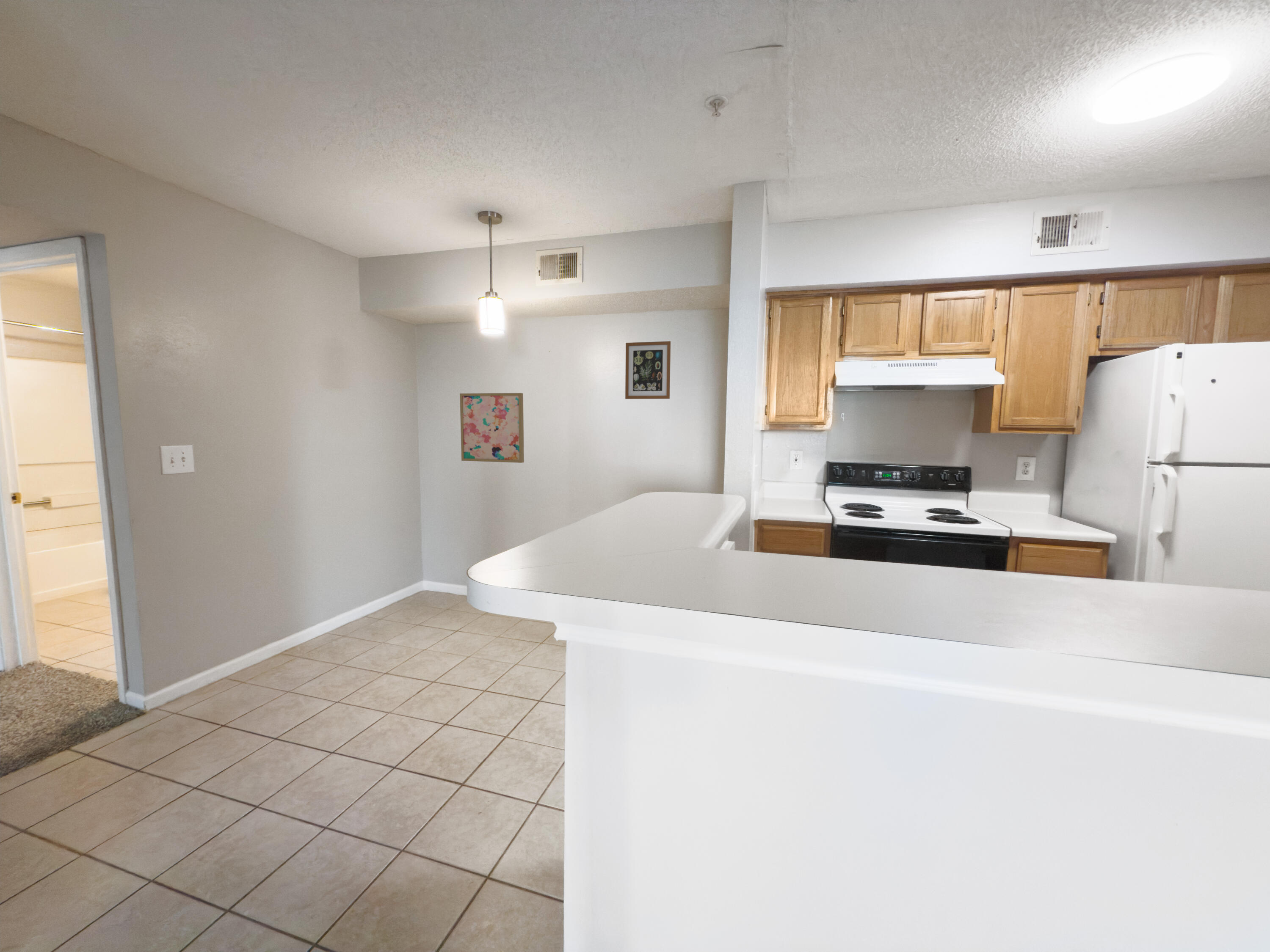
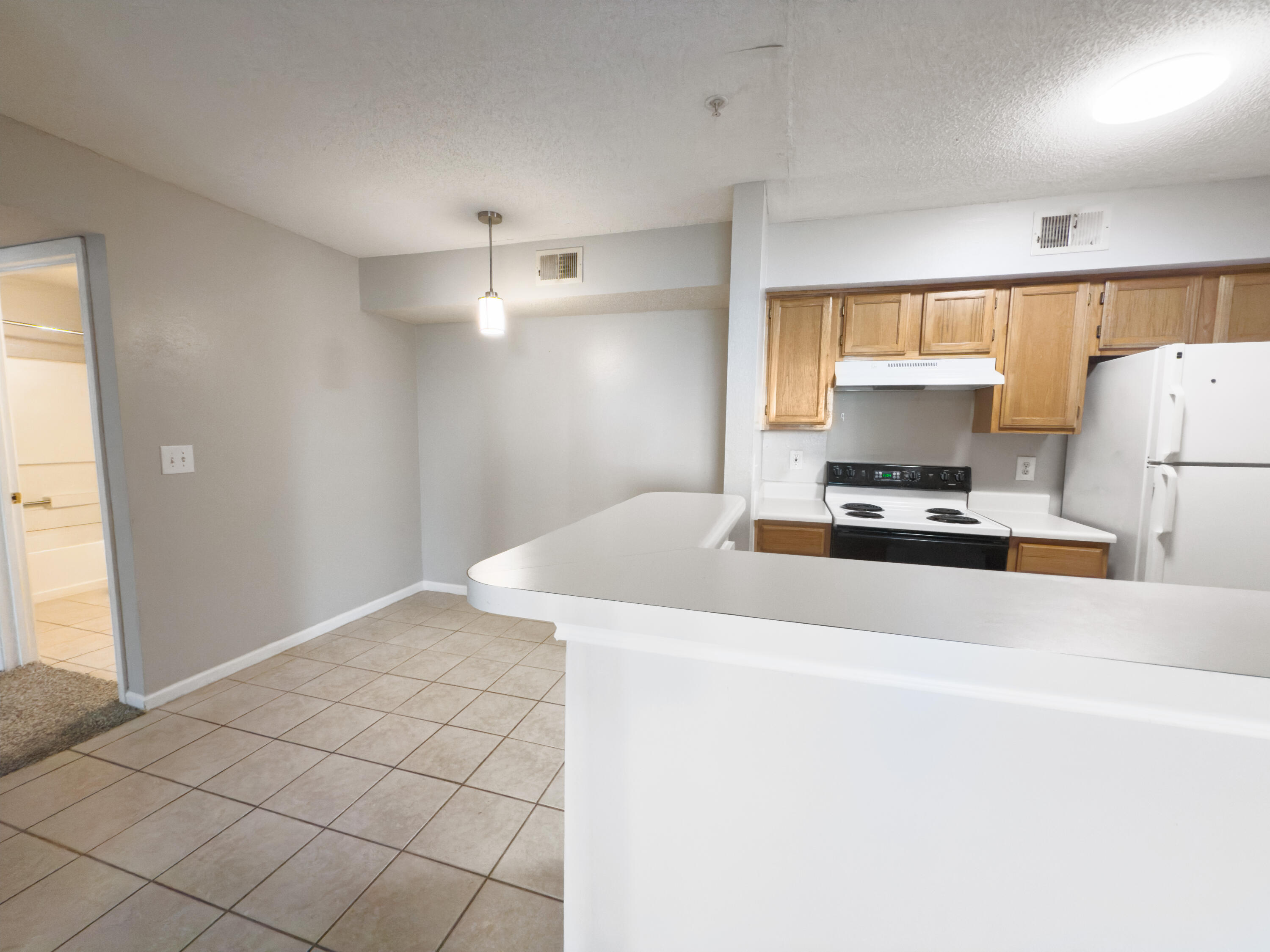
- wall art (491, 427)
- wall art (647, 371)
